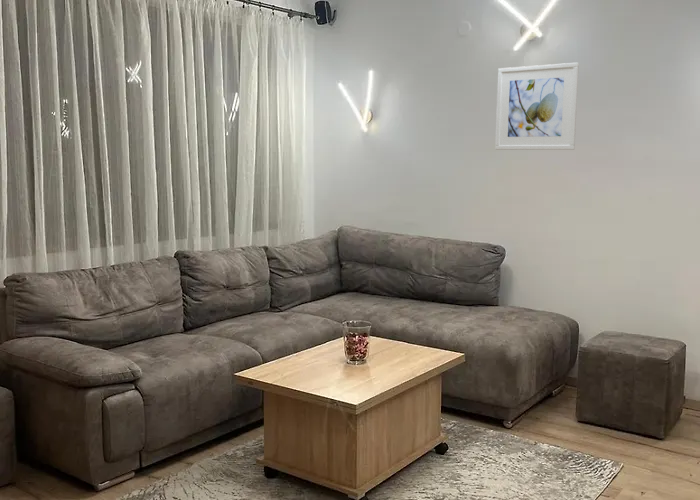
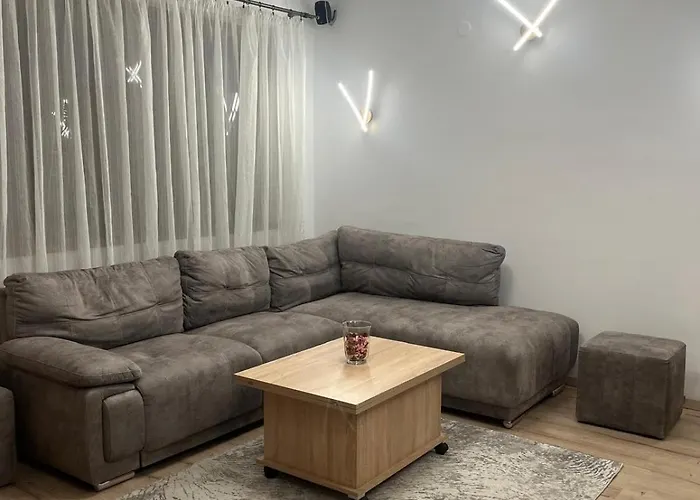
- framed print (535, 107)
